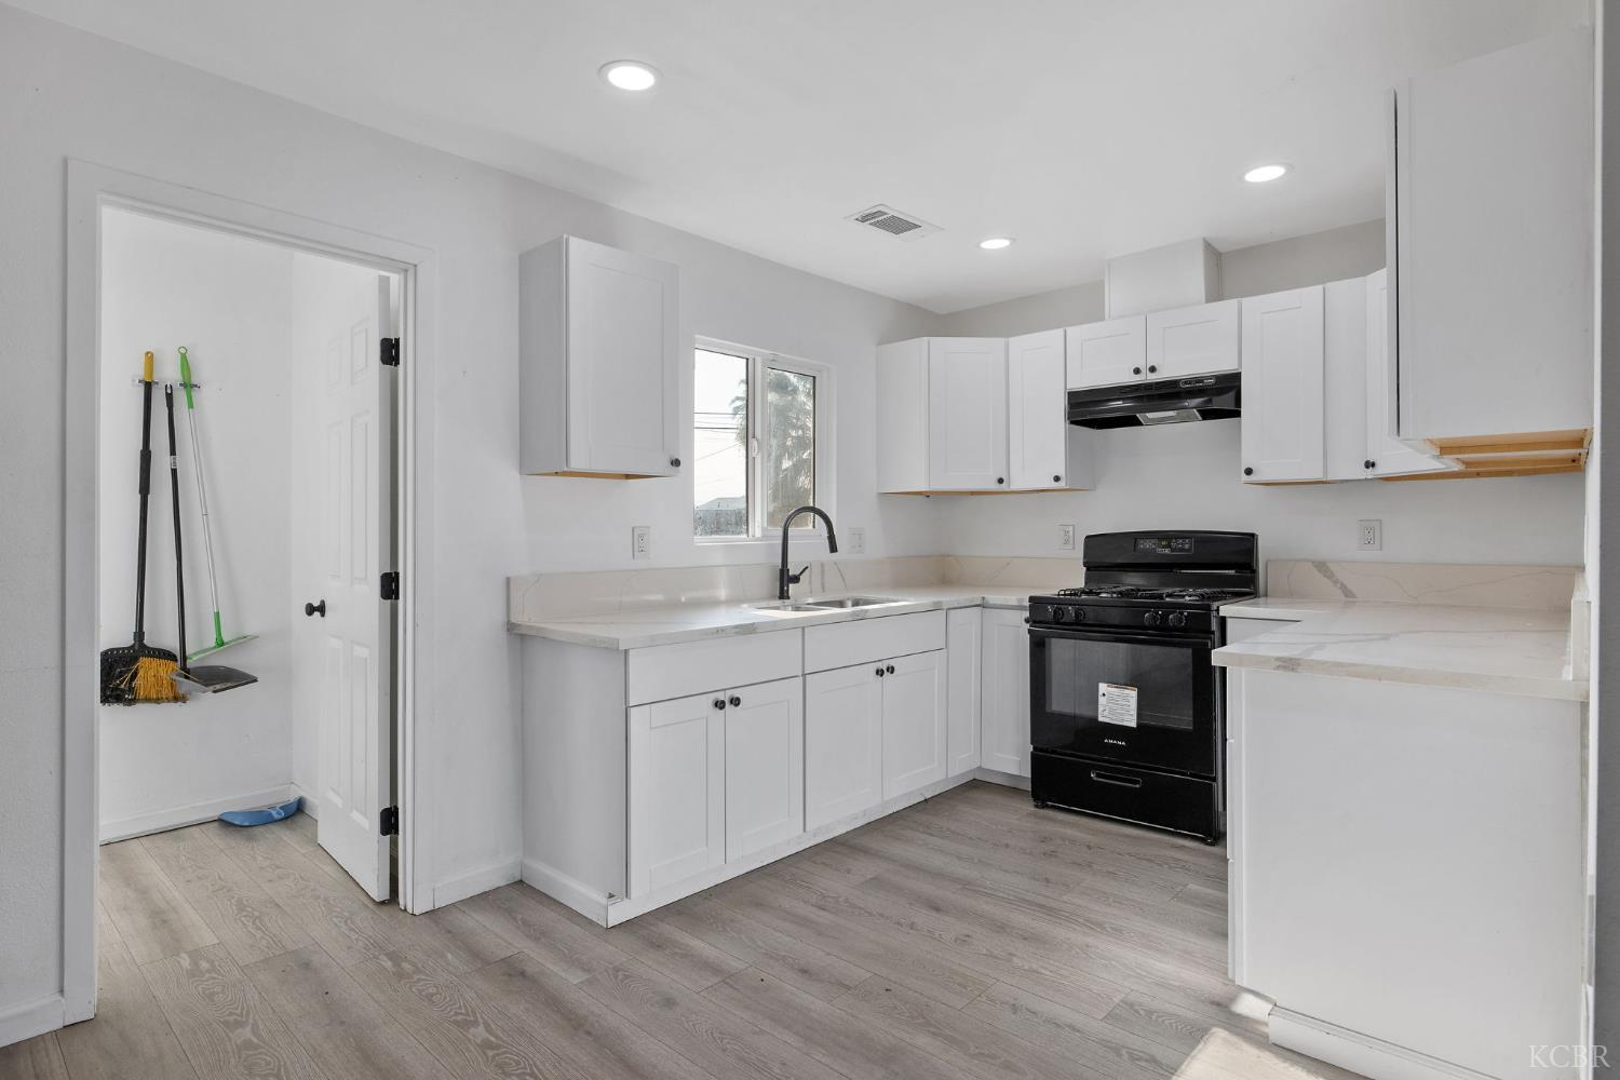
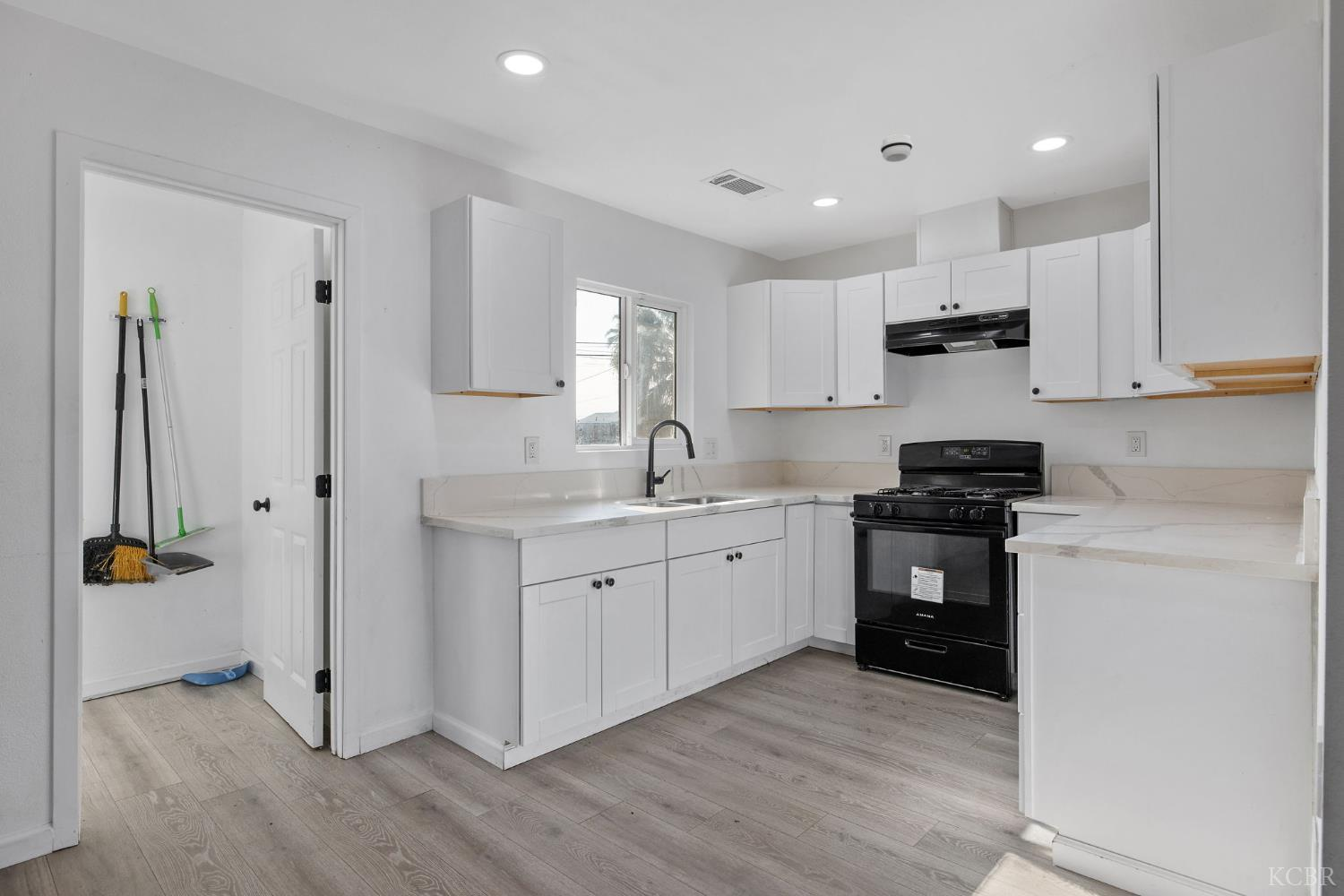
+ smoke detector (896, 149)
